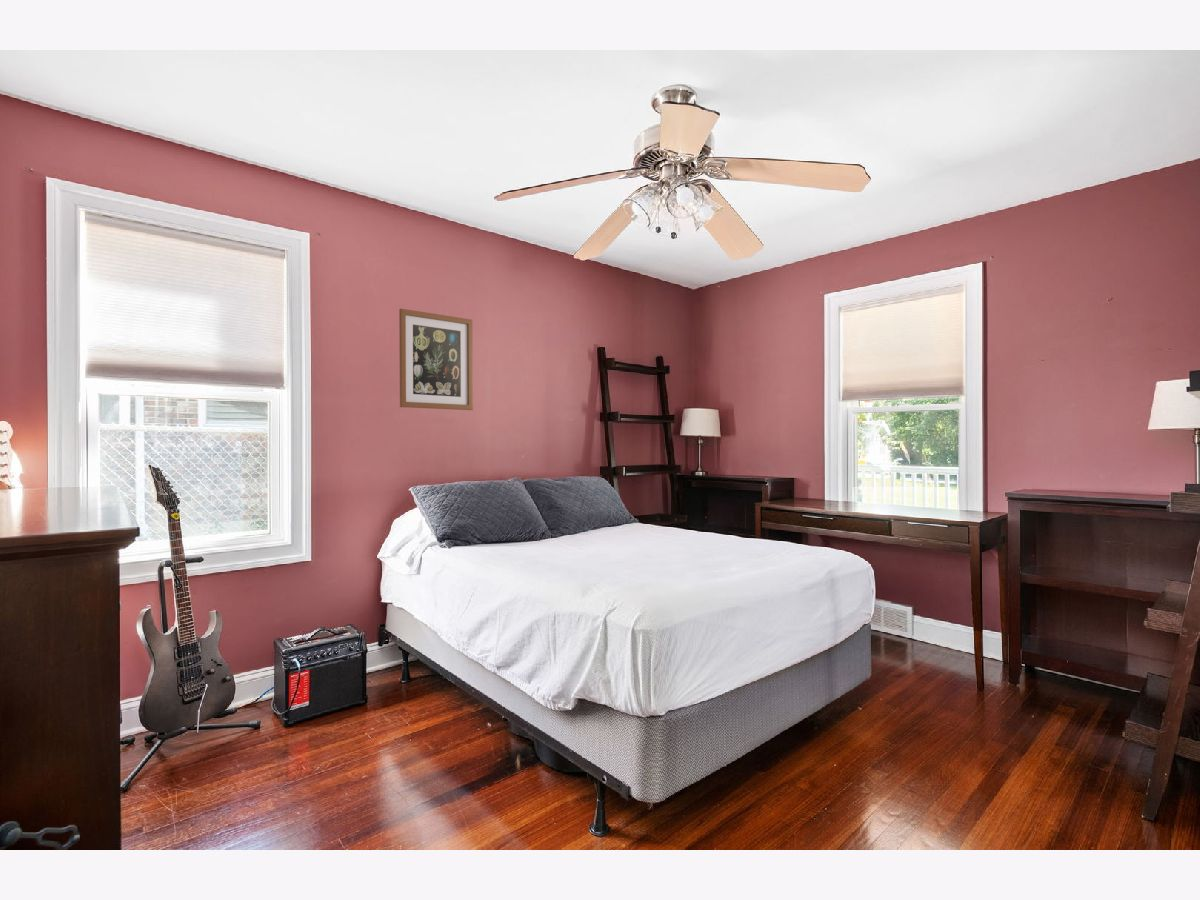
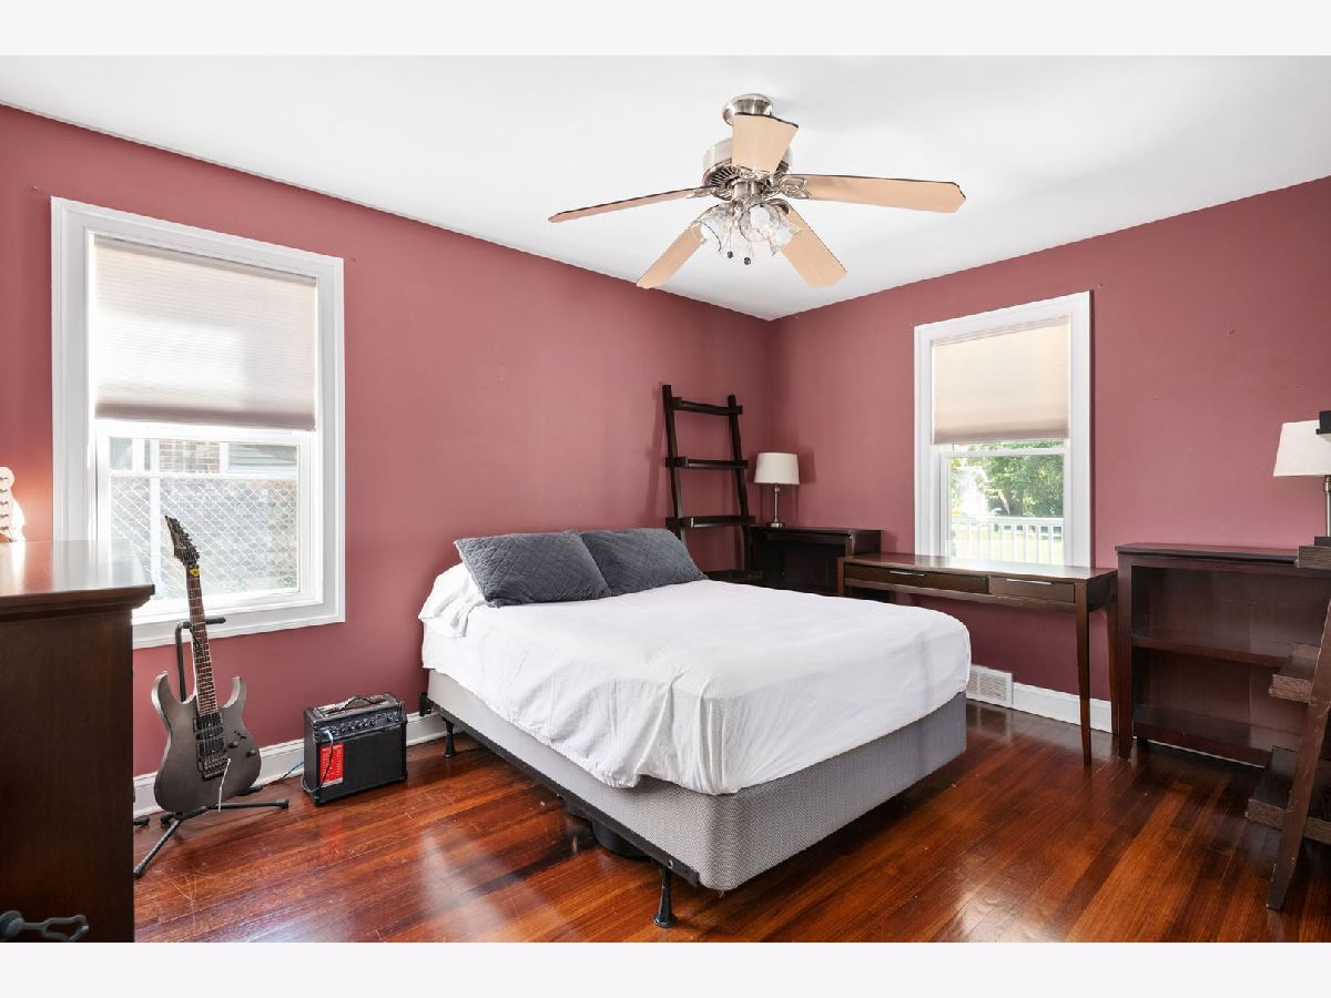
- wall art (437, 361)
